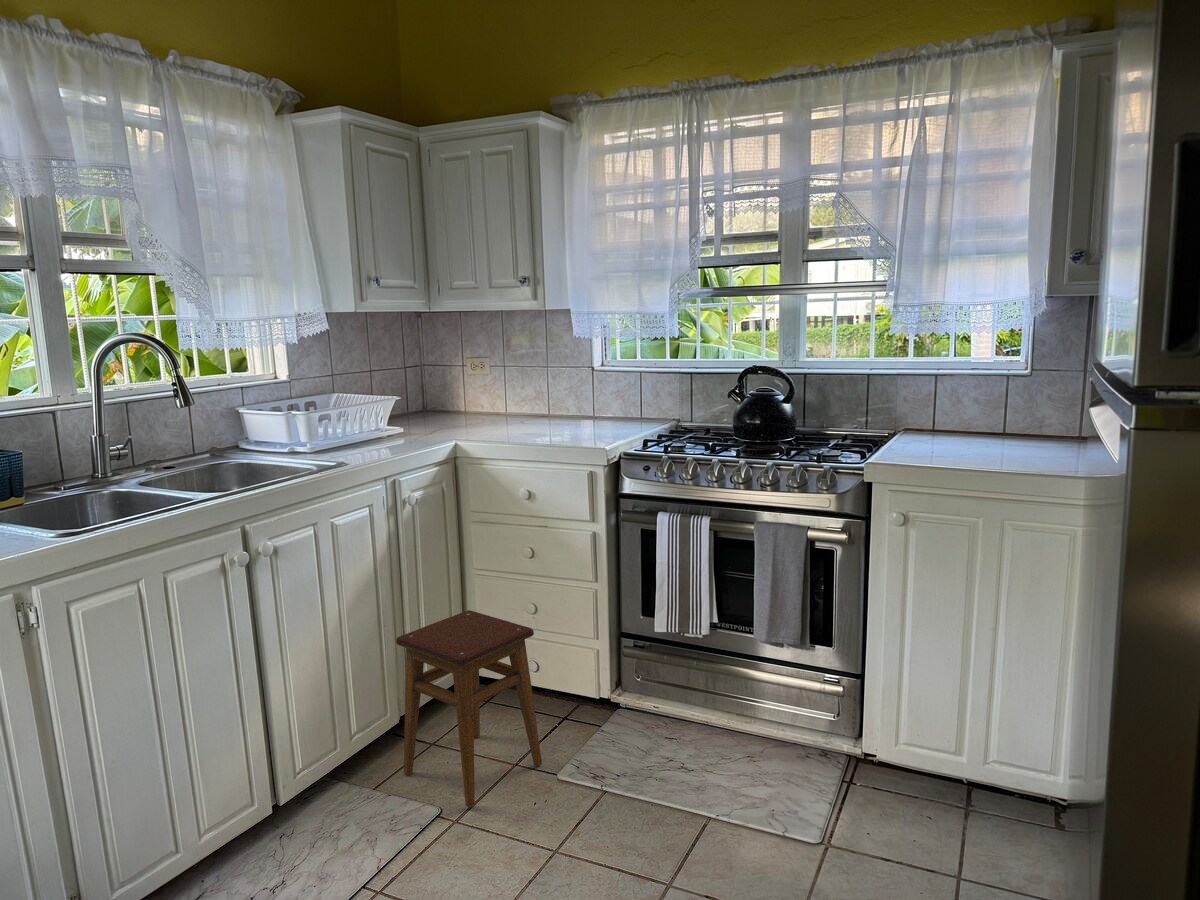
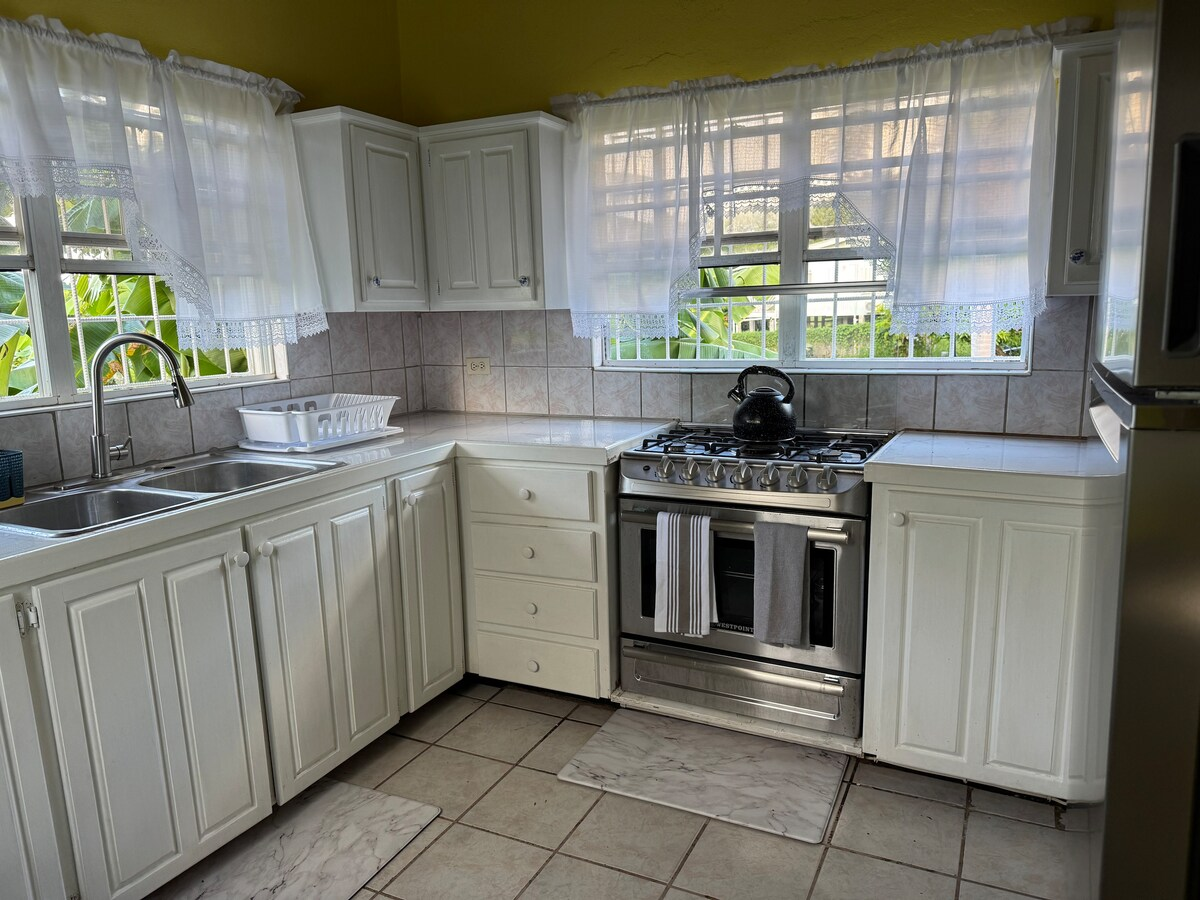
- stool (469, 701)
